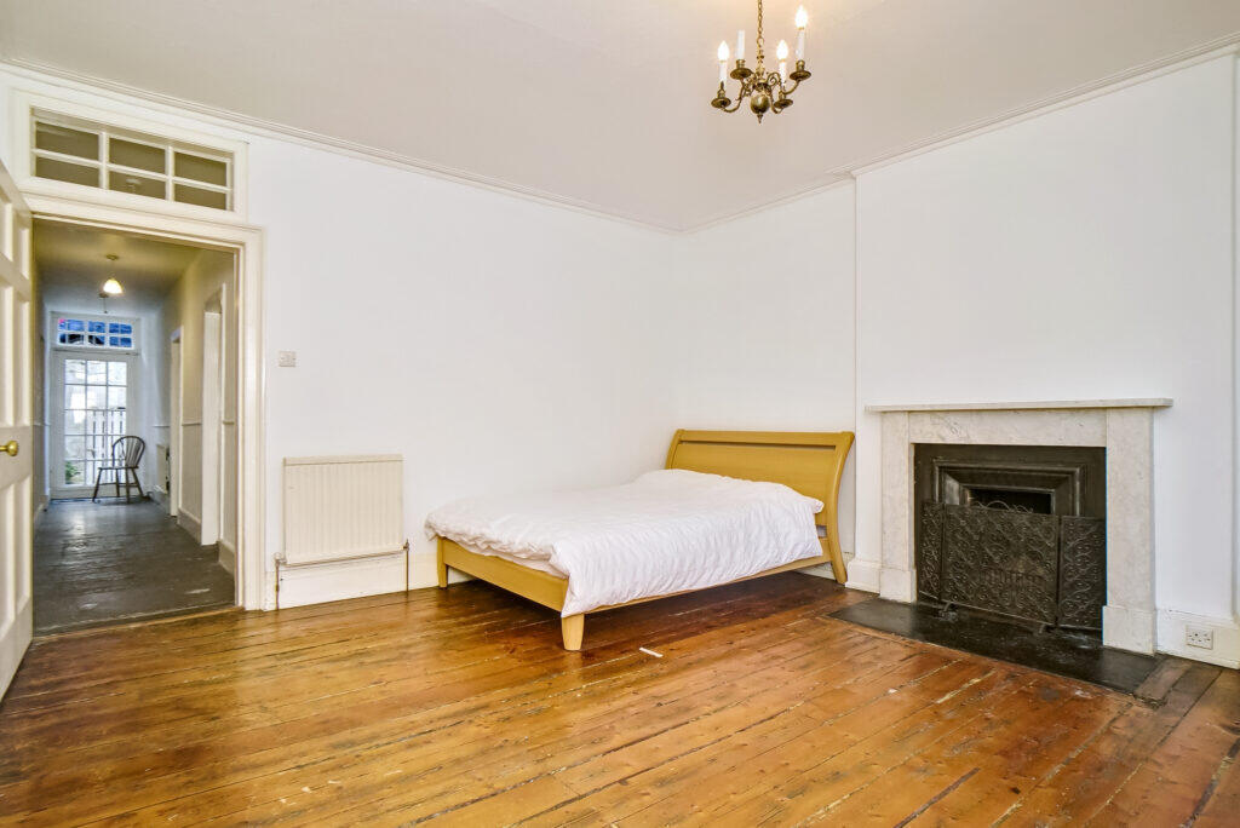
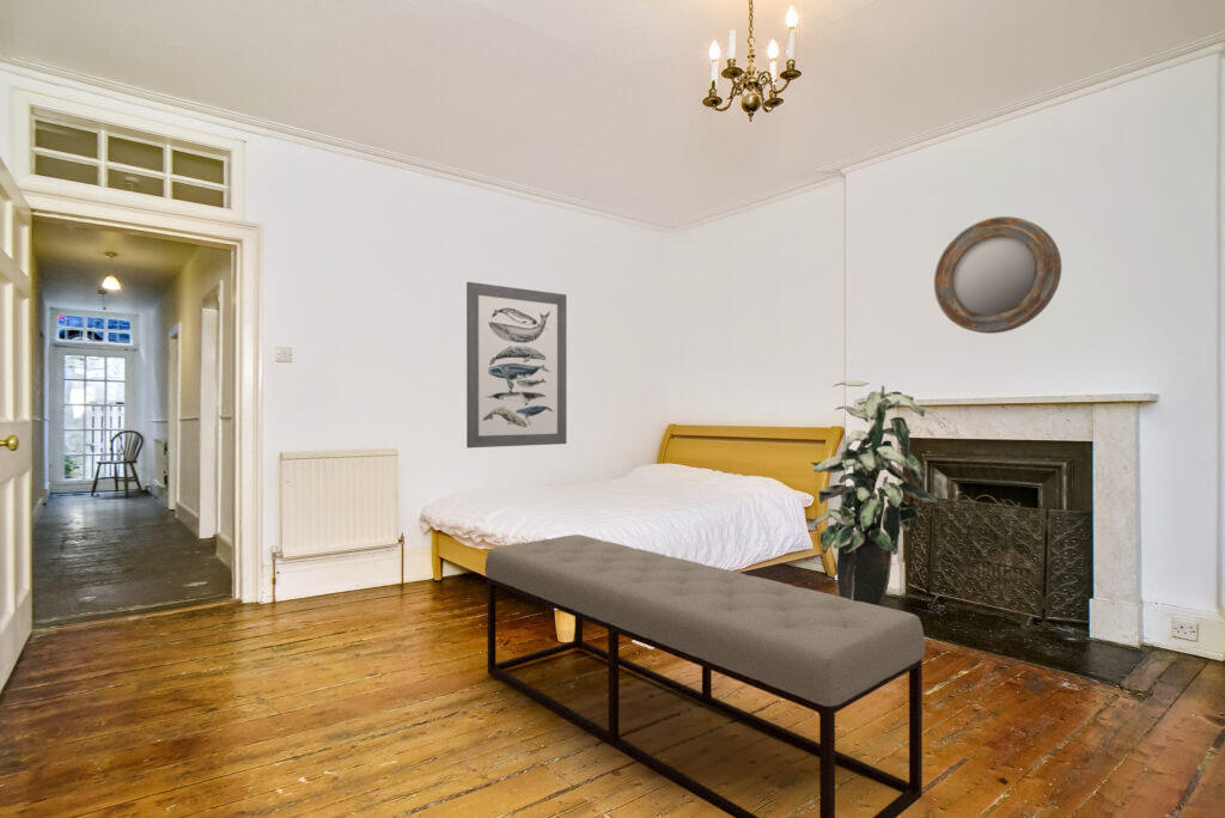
+ home mirror (993, 275)
+ indoor plant (865, 492)
+ bench (663, 647)
+ wall art (519, 367)
